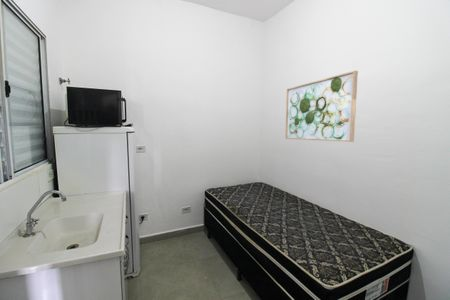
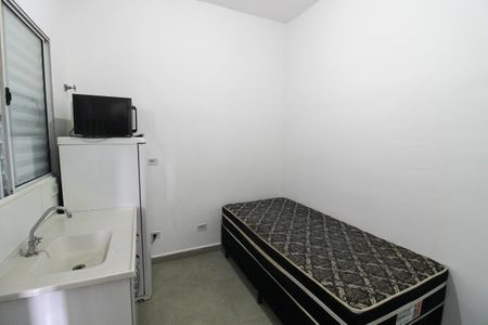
- wall art (314, 111)
